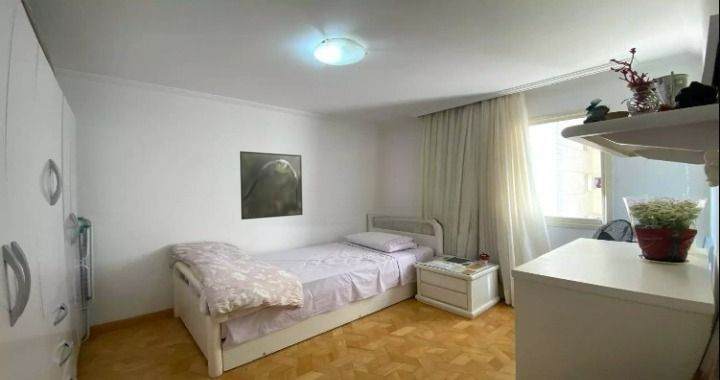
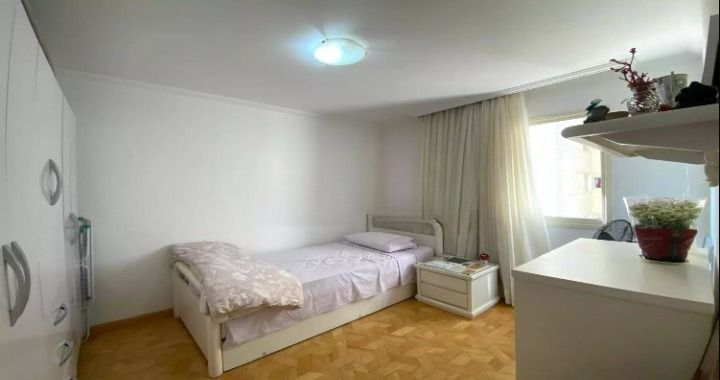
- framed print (273, 185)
